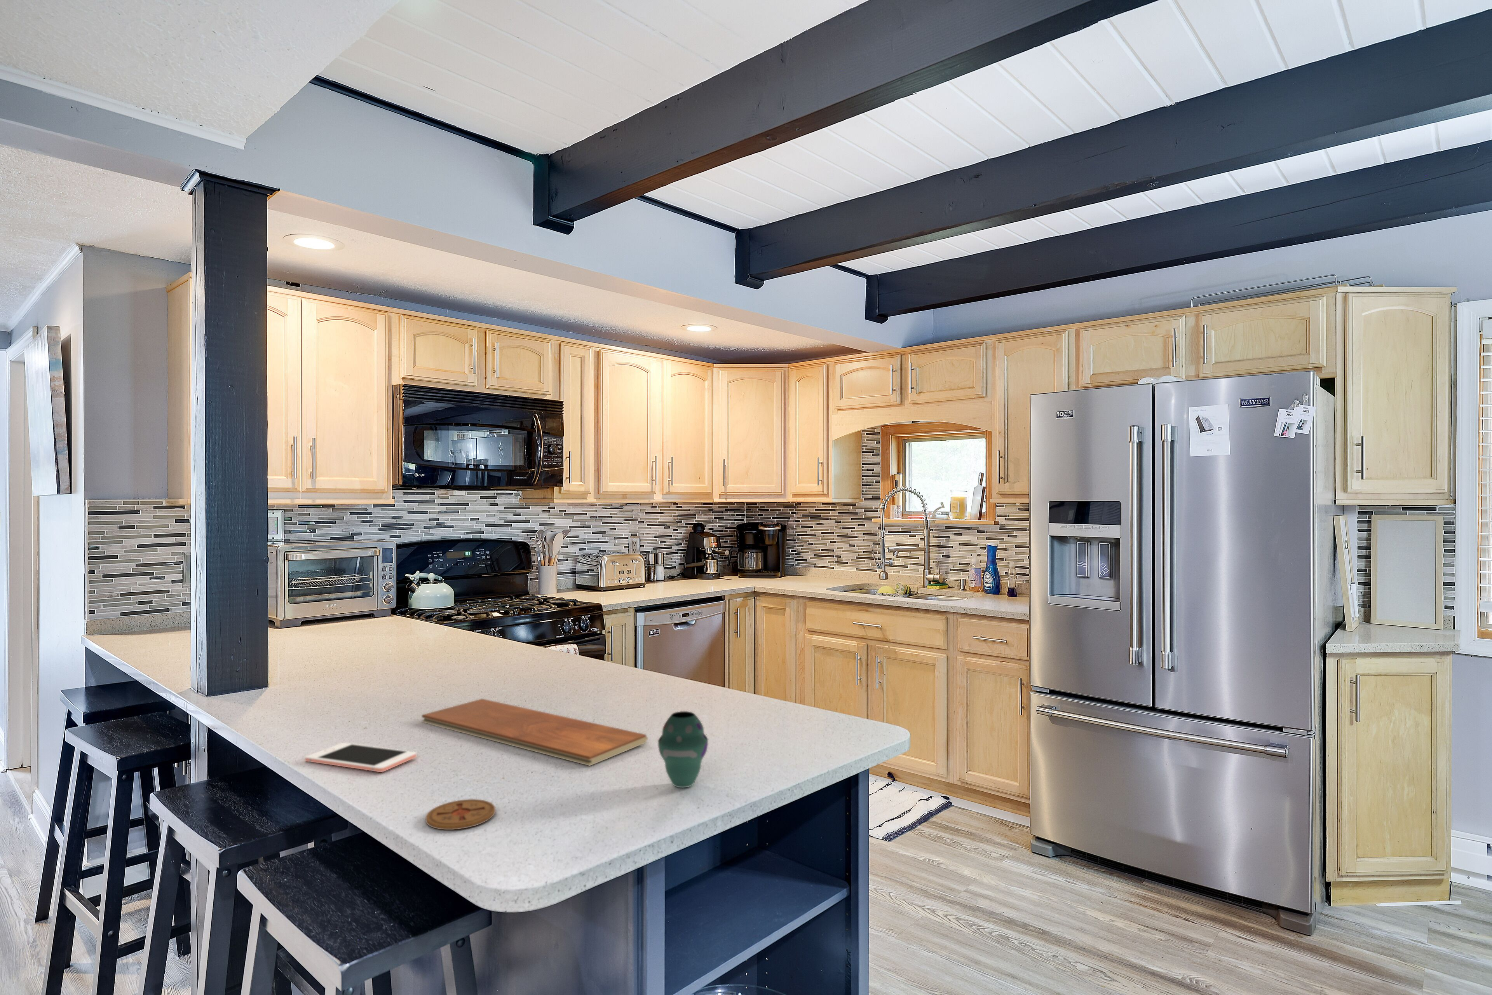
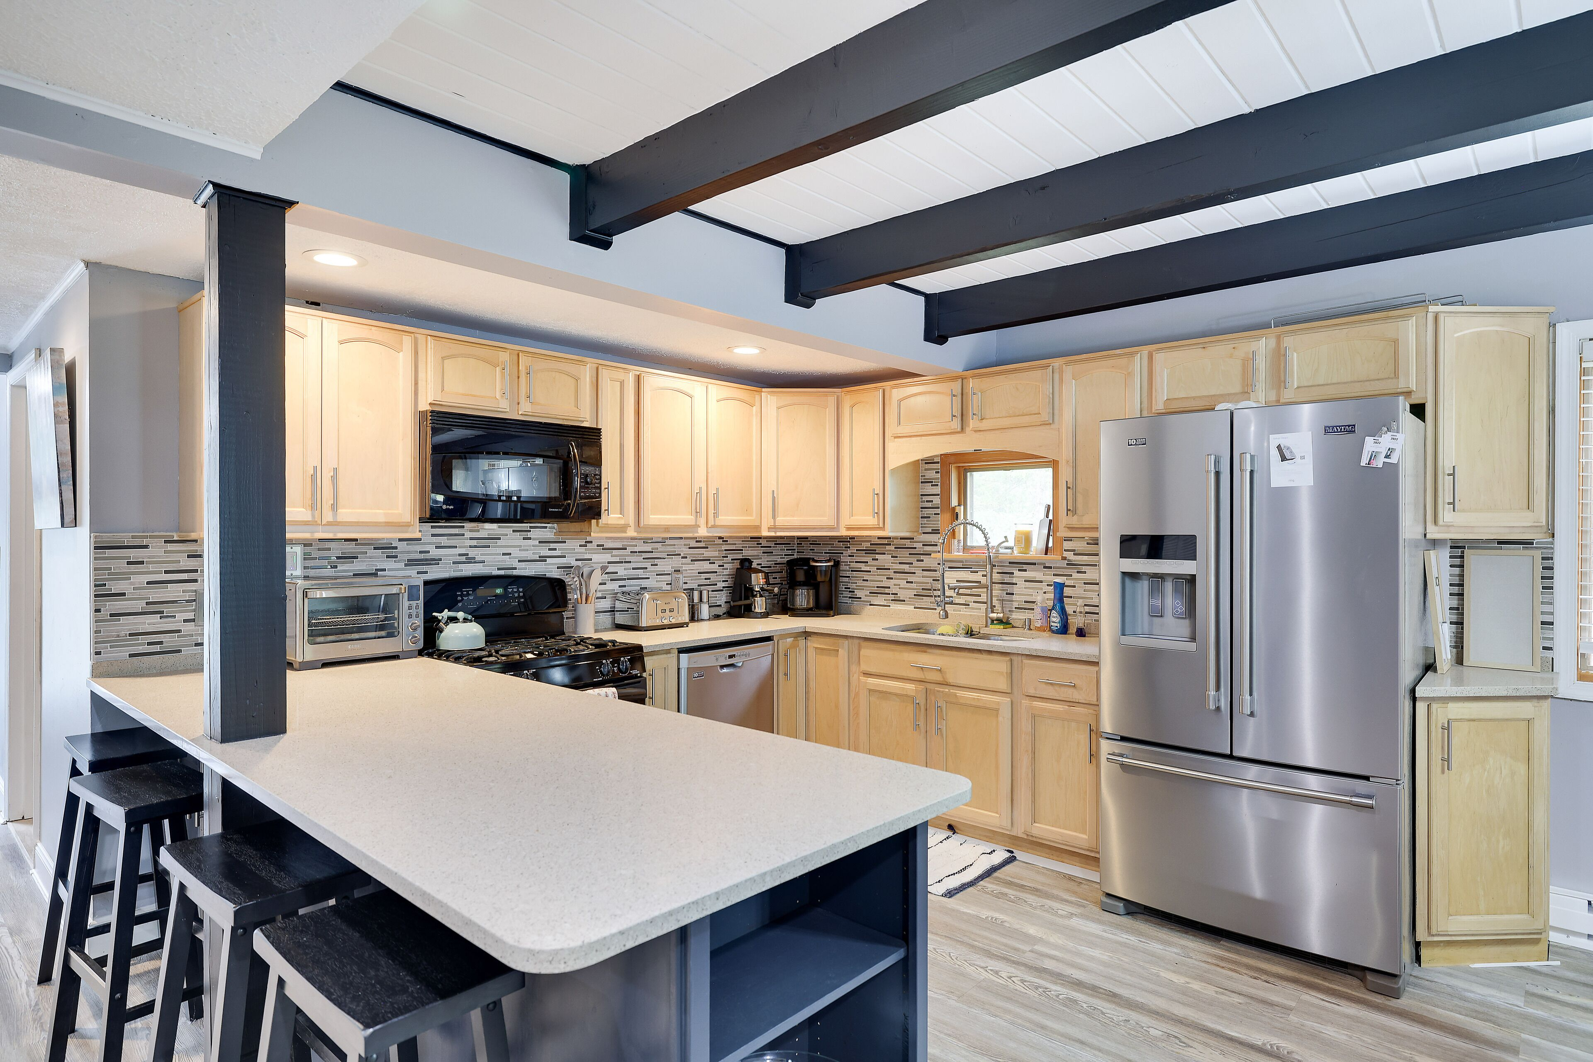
- chopping board (530, 727)
- vase (683, 750)
- cell phone (361, 756)
- coaster (461, 814)
